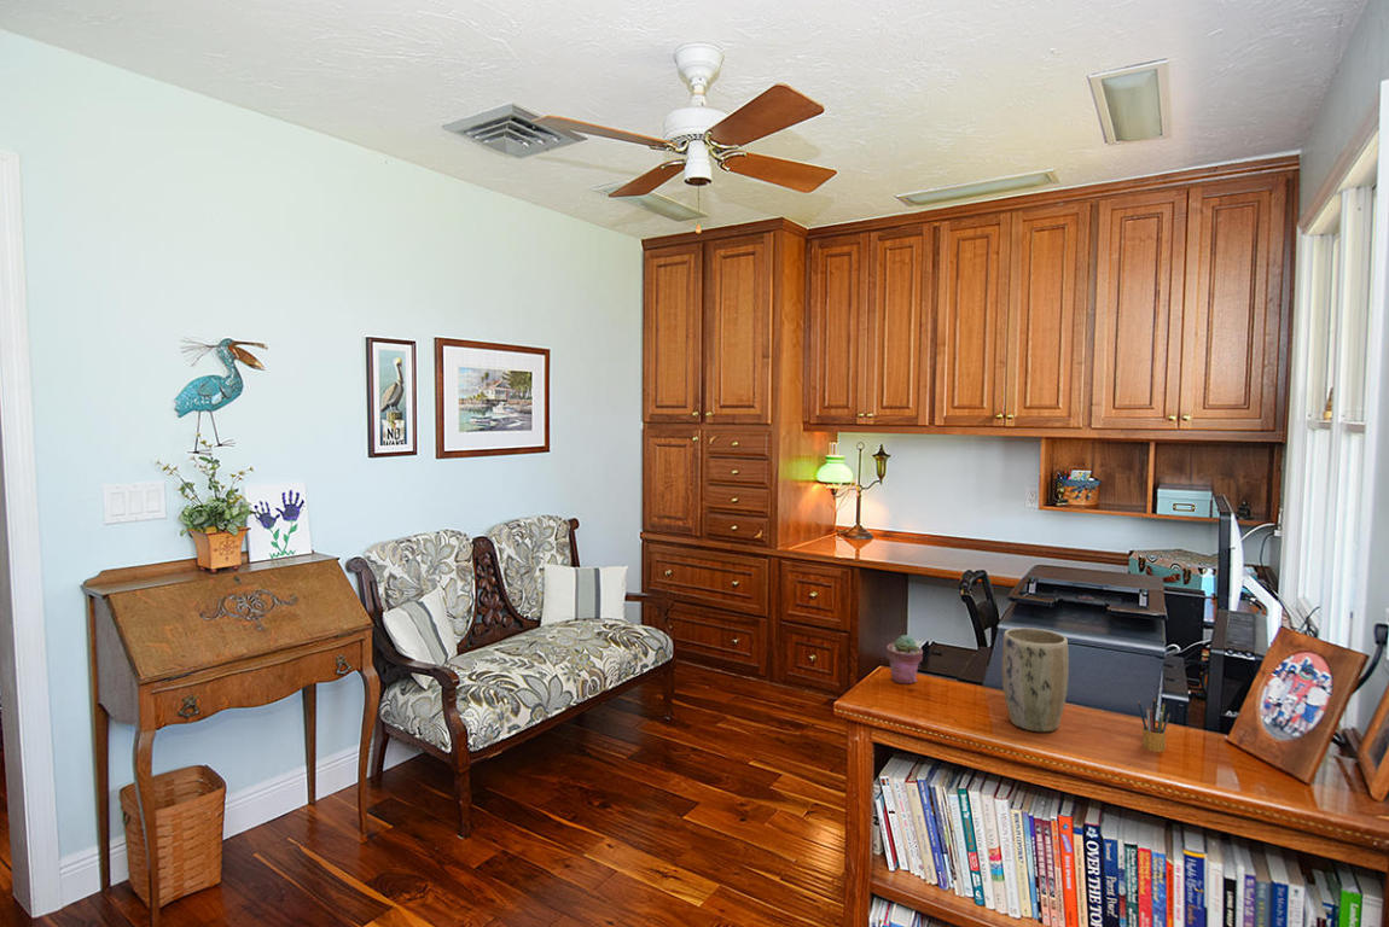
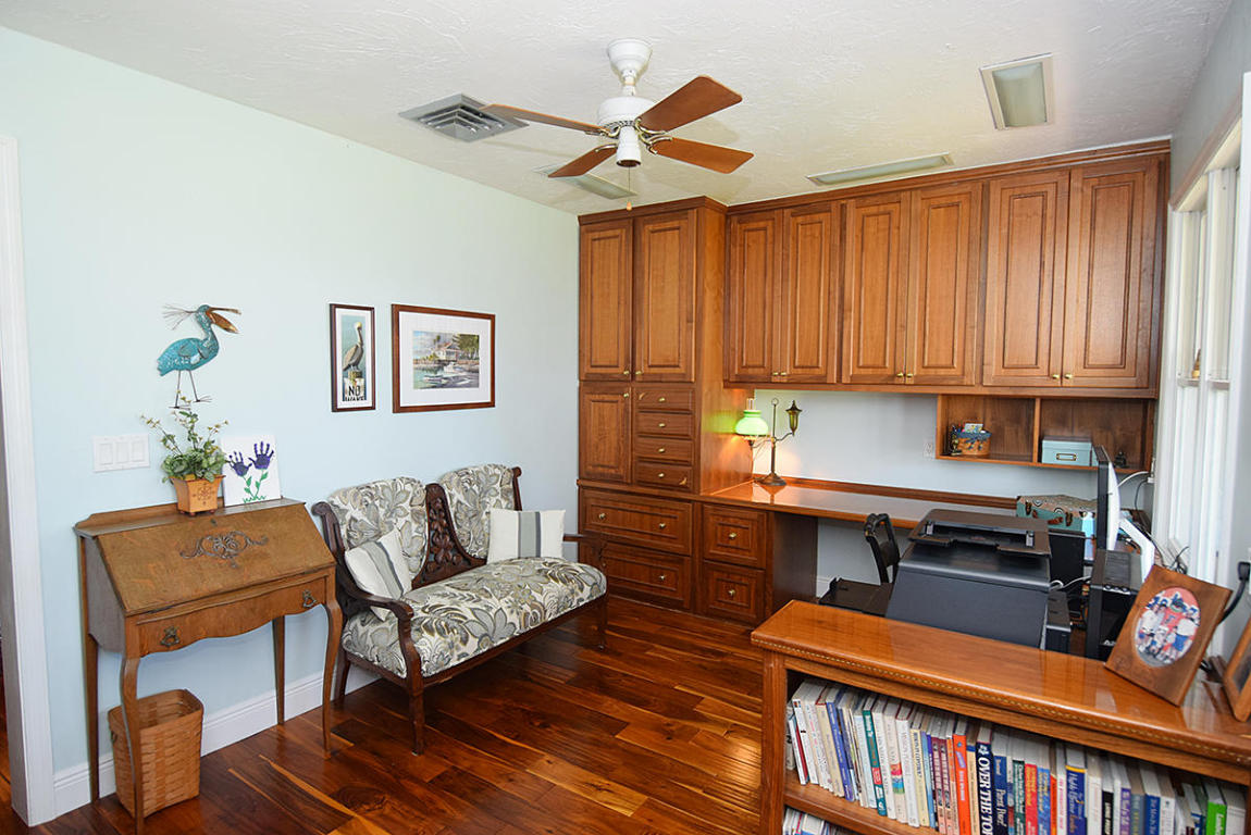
- potted succulent (903, 657)
- plant pot (1034, 680)
- pencil box (1153, 724)
